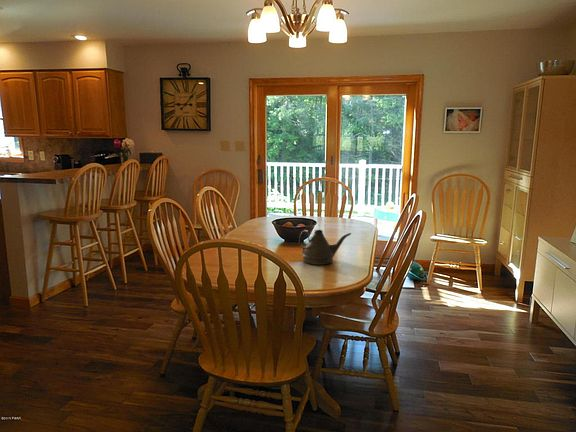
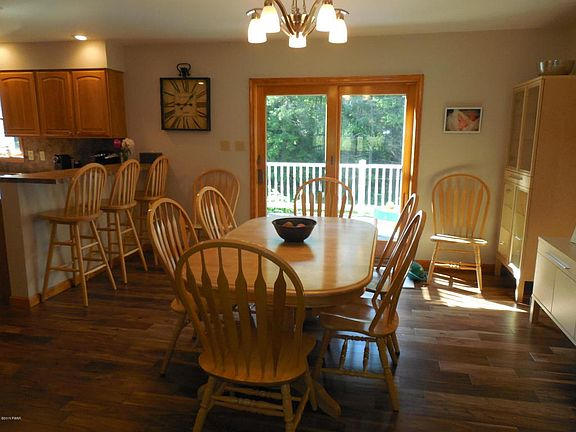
- teapot (324, 245)
